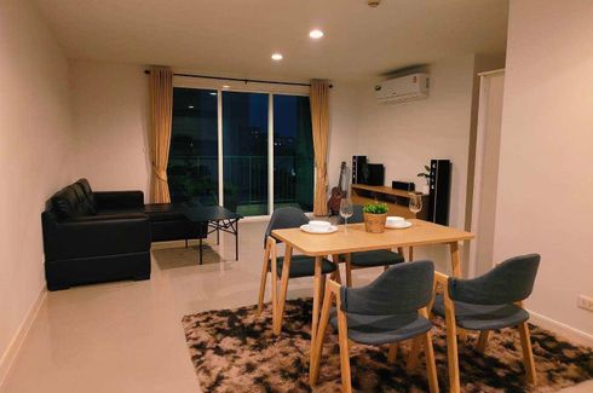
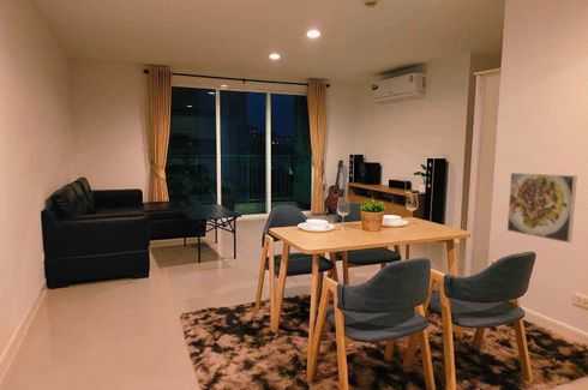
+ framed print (539, 205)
